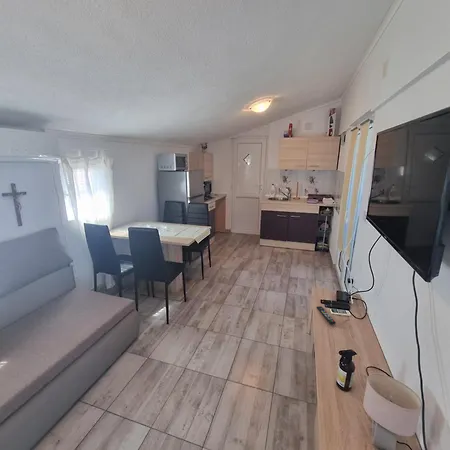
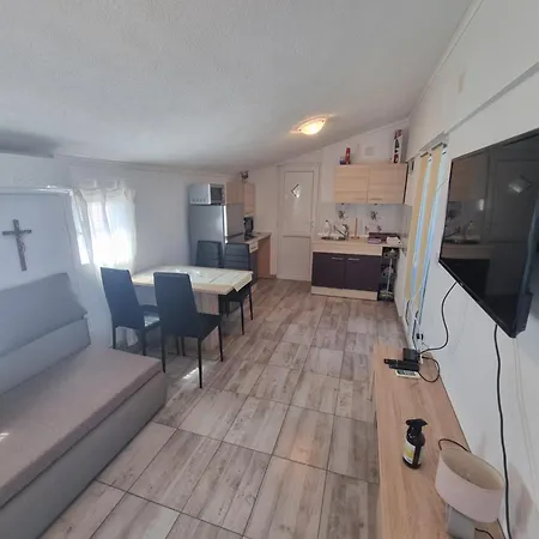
- remote control (325, 314)
